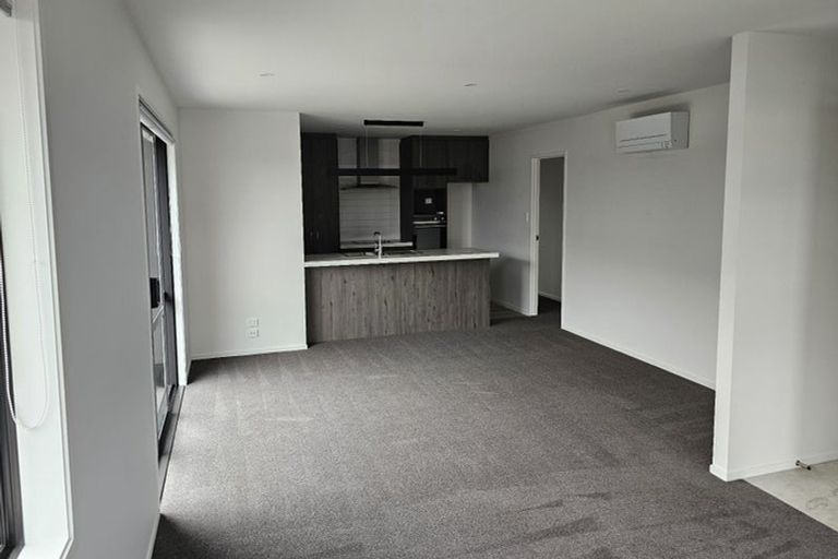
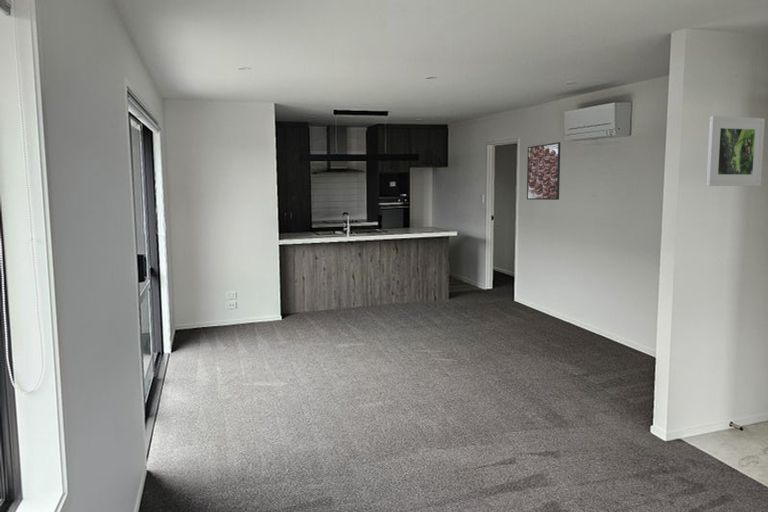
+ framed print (542, 172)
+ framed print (735, 151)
